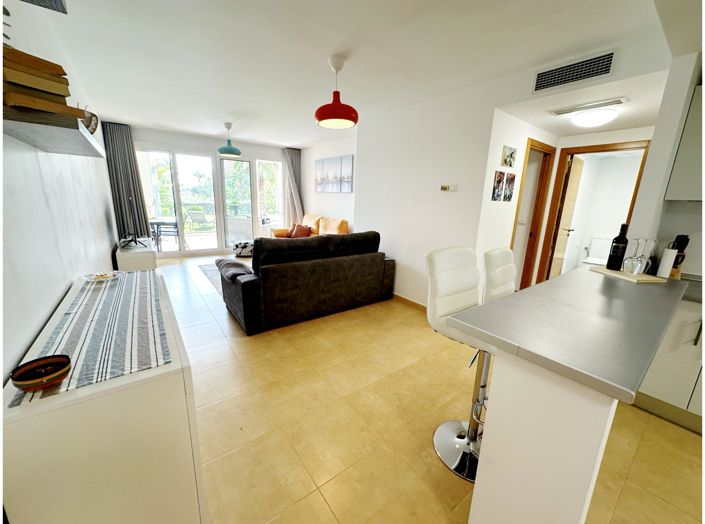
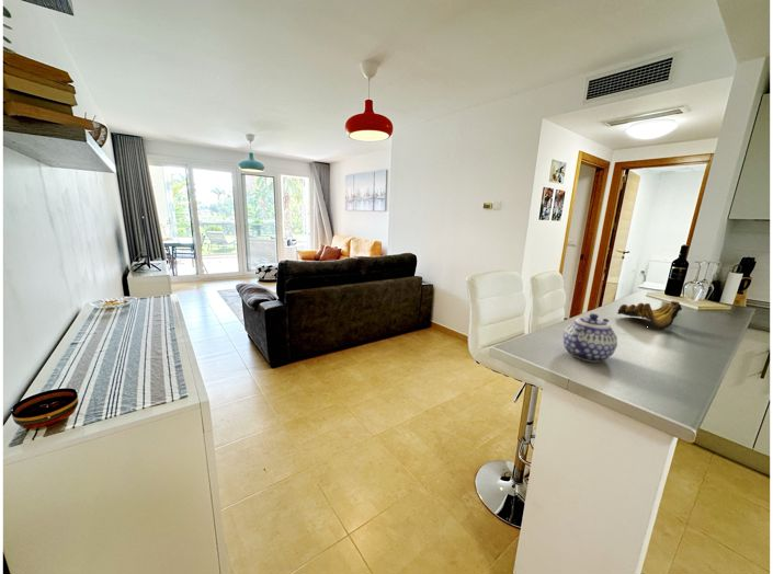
+ teapot (590, 335)
+ banana bunch (644, 310)
